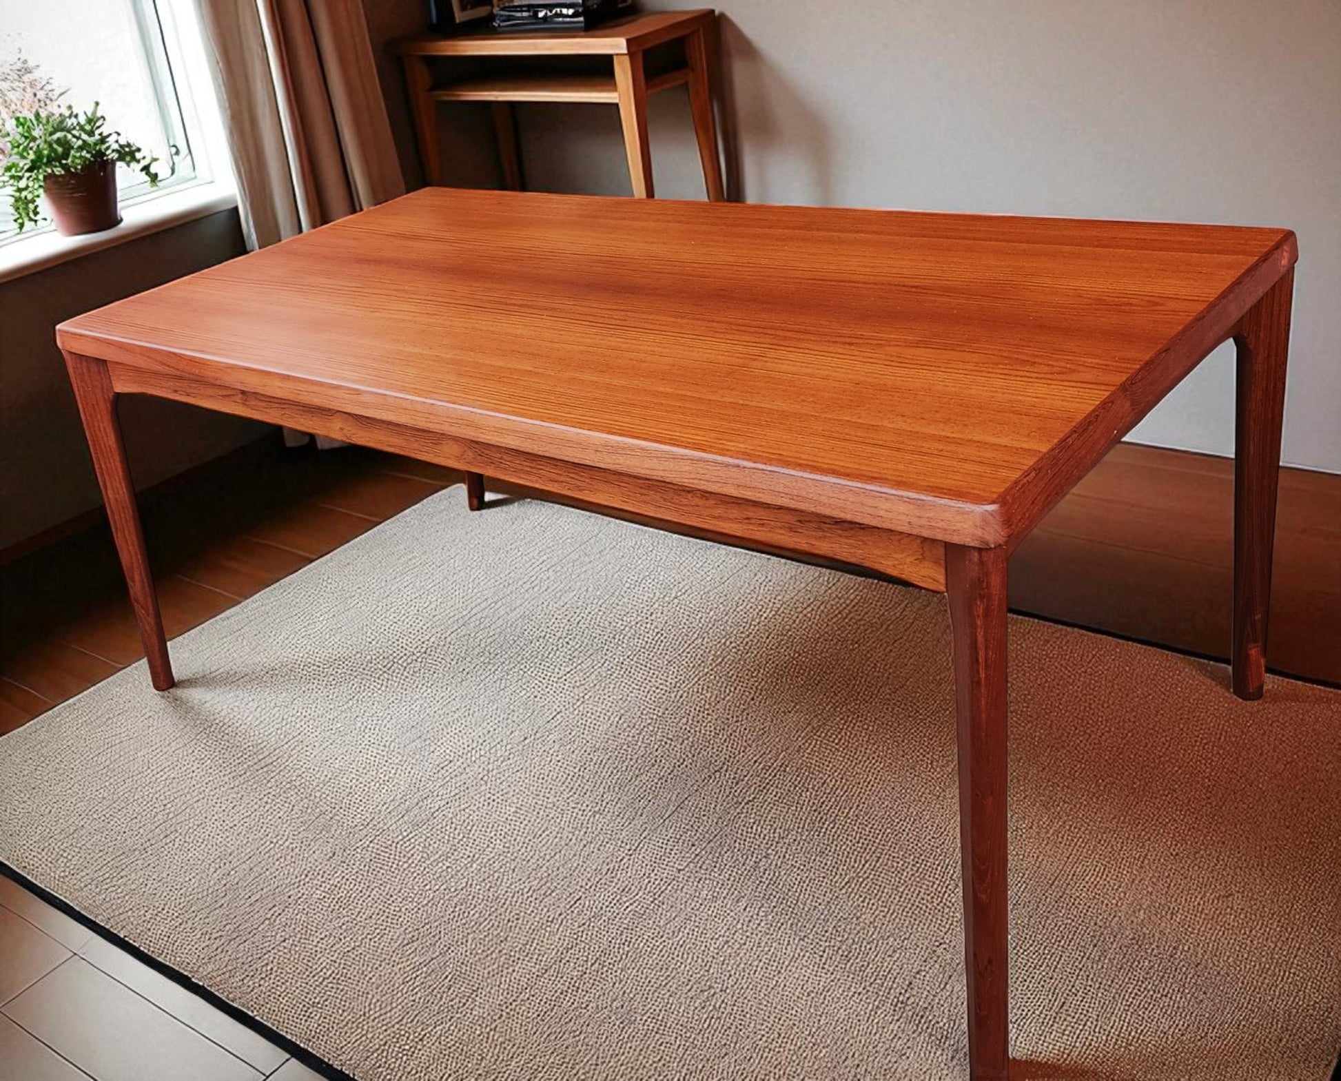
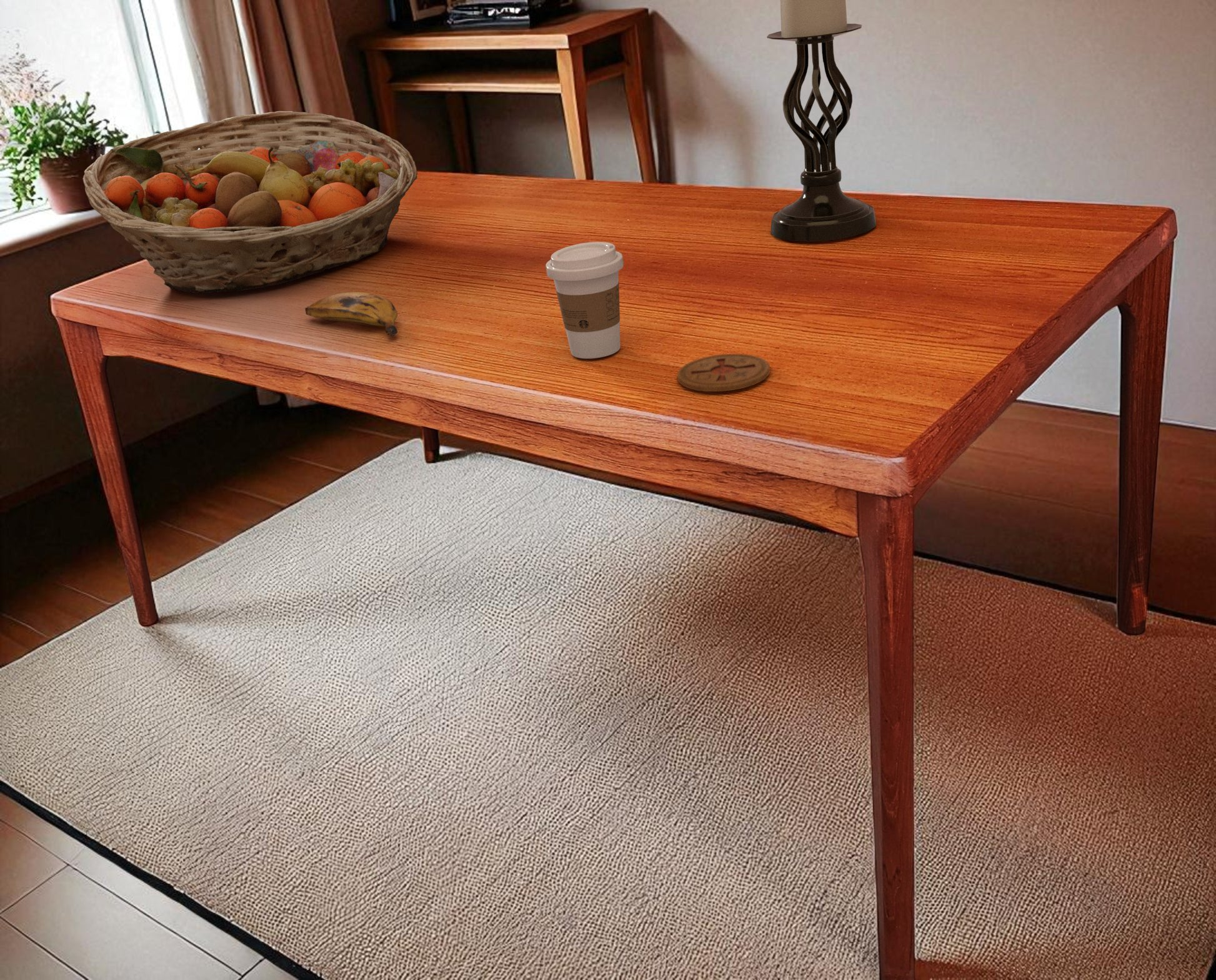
+ coffee cup (589, 301)
+ fruit basket (260, 196)
+ candle holder (817, 102)
+ coaster (723, 372)
+ banana (359, 310)
